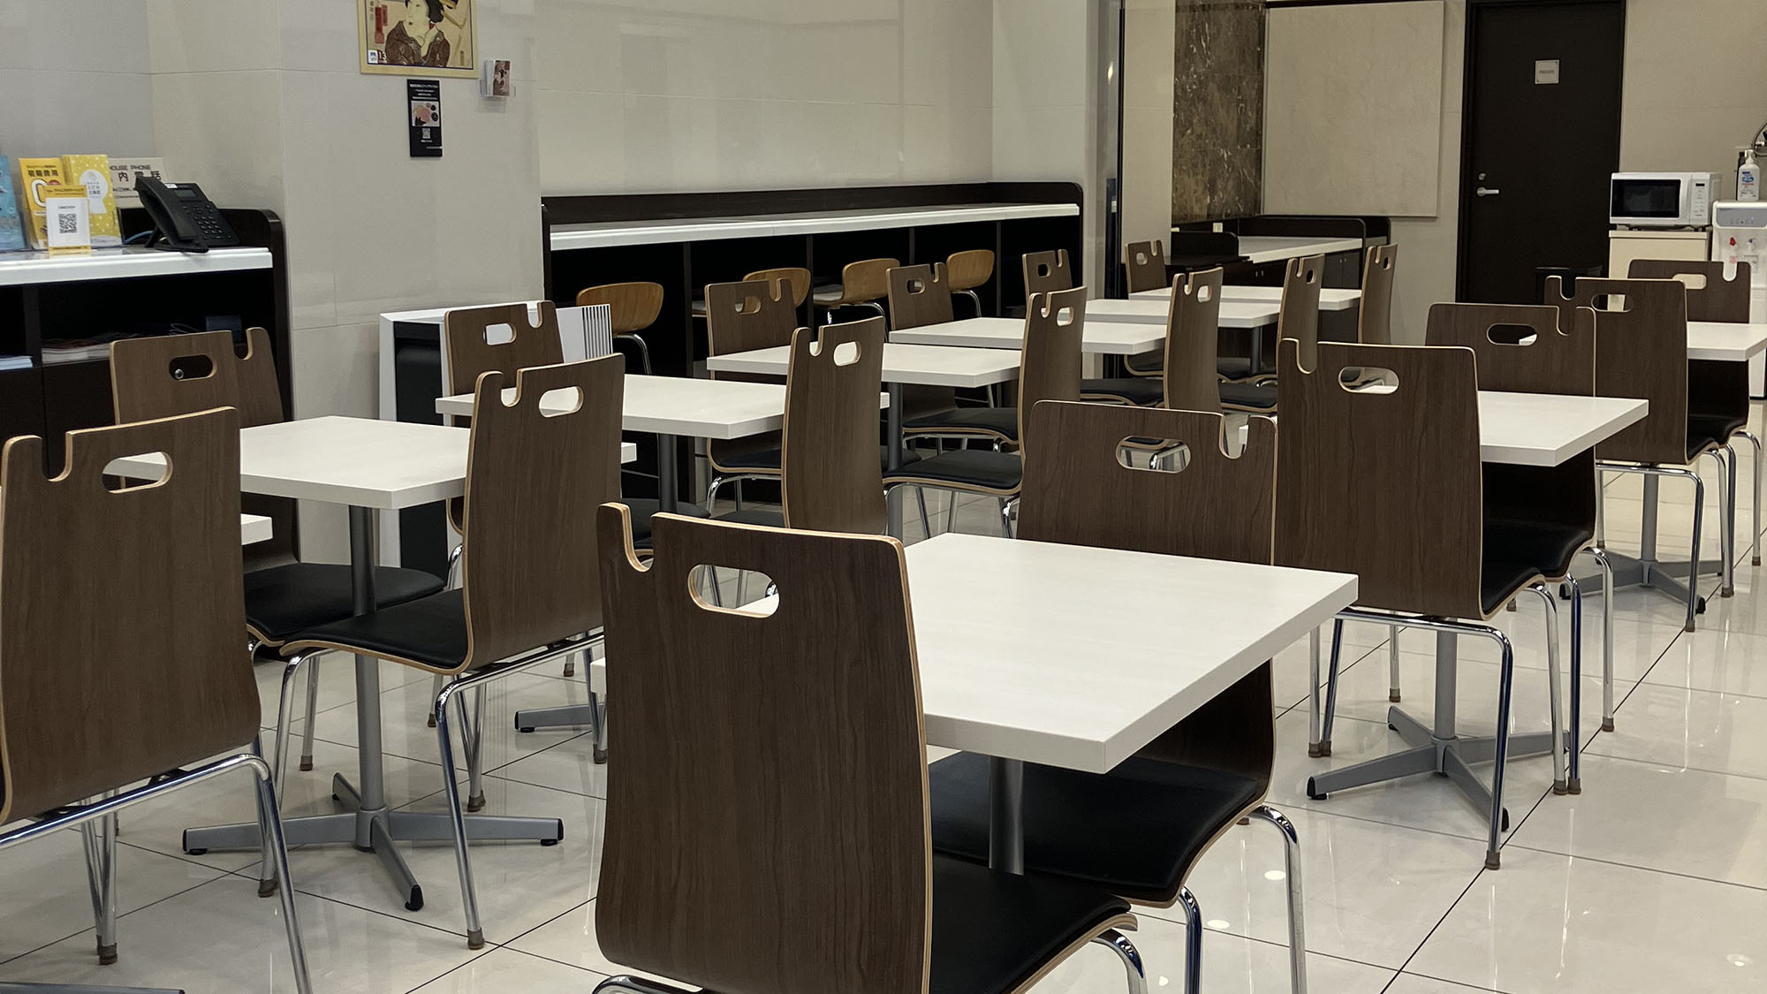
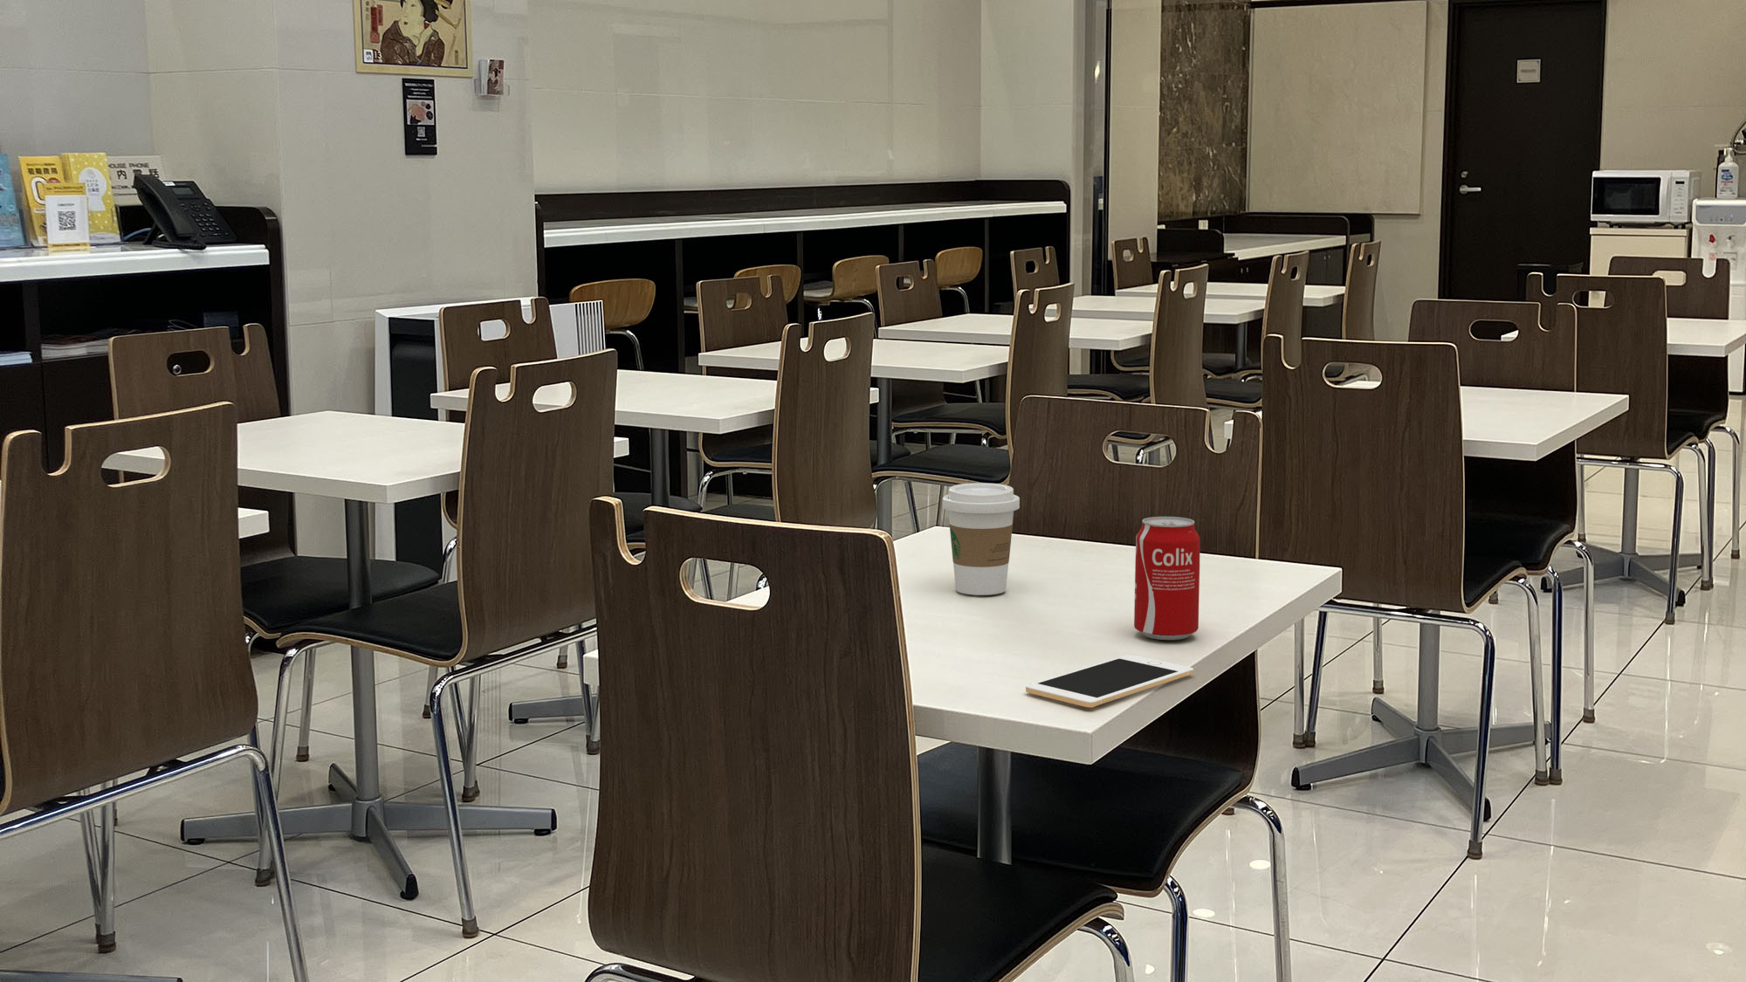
+ cell phone (1110, 679)
+ coffee cup (981, 538)
+ beverage can (1167, 578)
